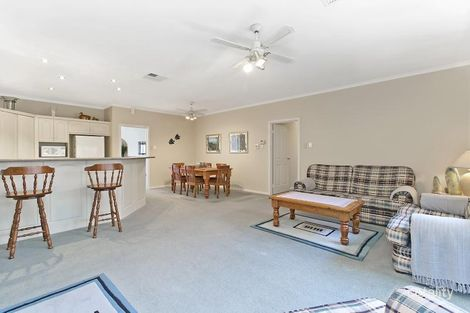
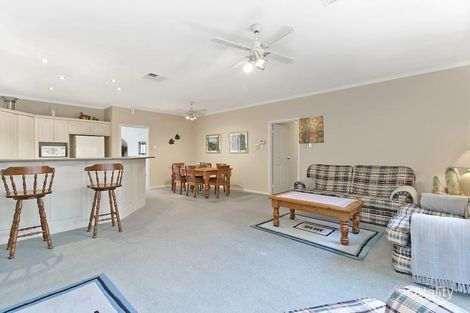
+ wall art (311, 130)
